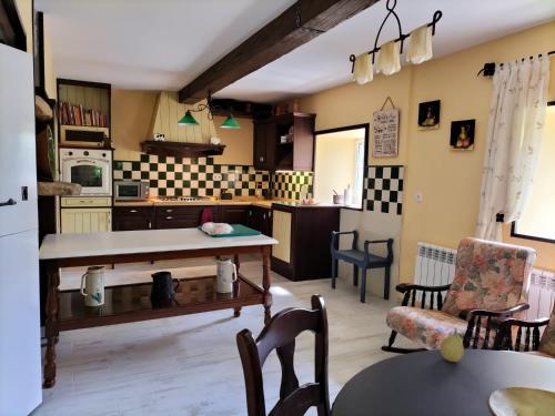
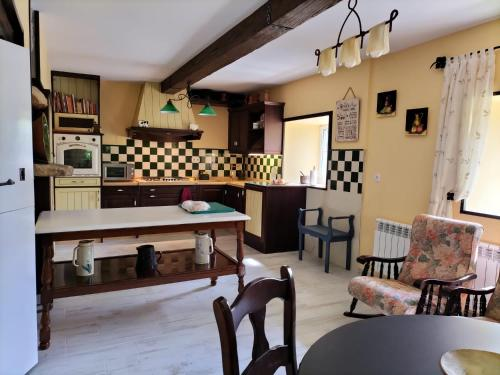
- fruit (452, 343)
